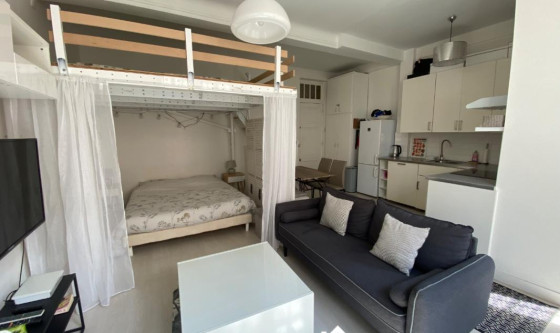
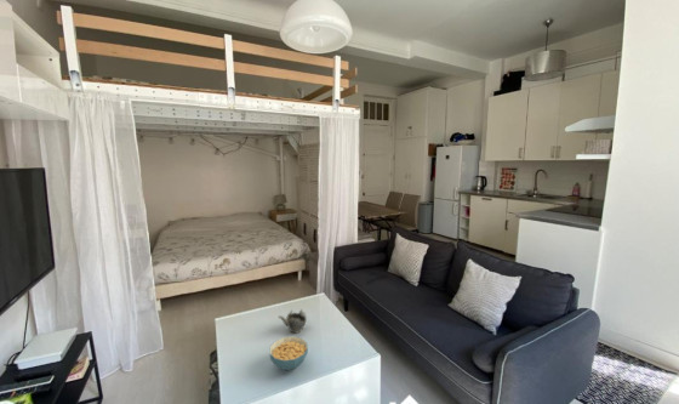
+ teapot (292, 322)
+ cereal bowl (289, 355)
